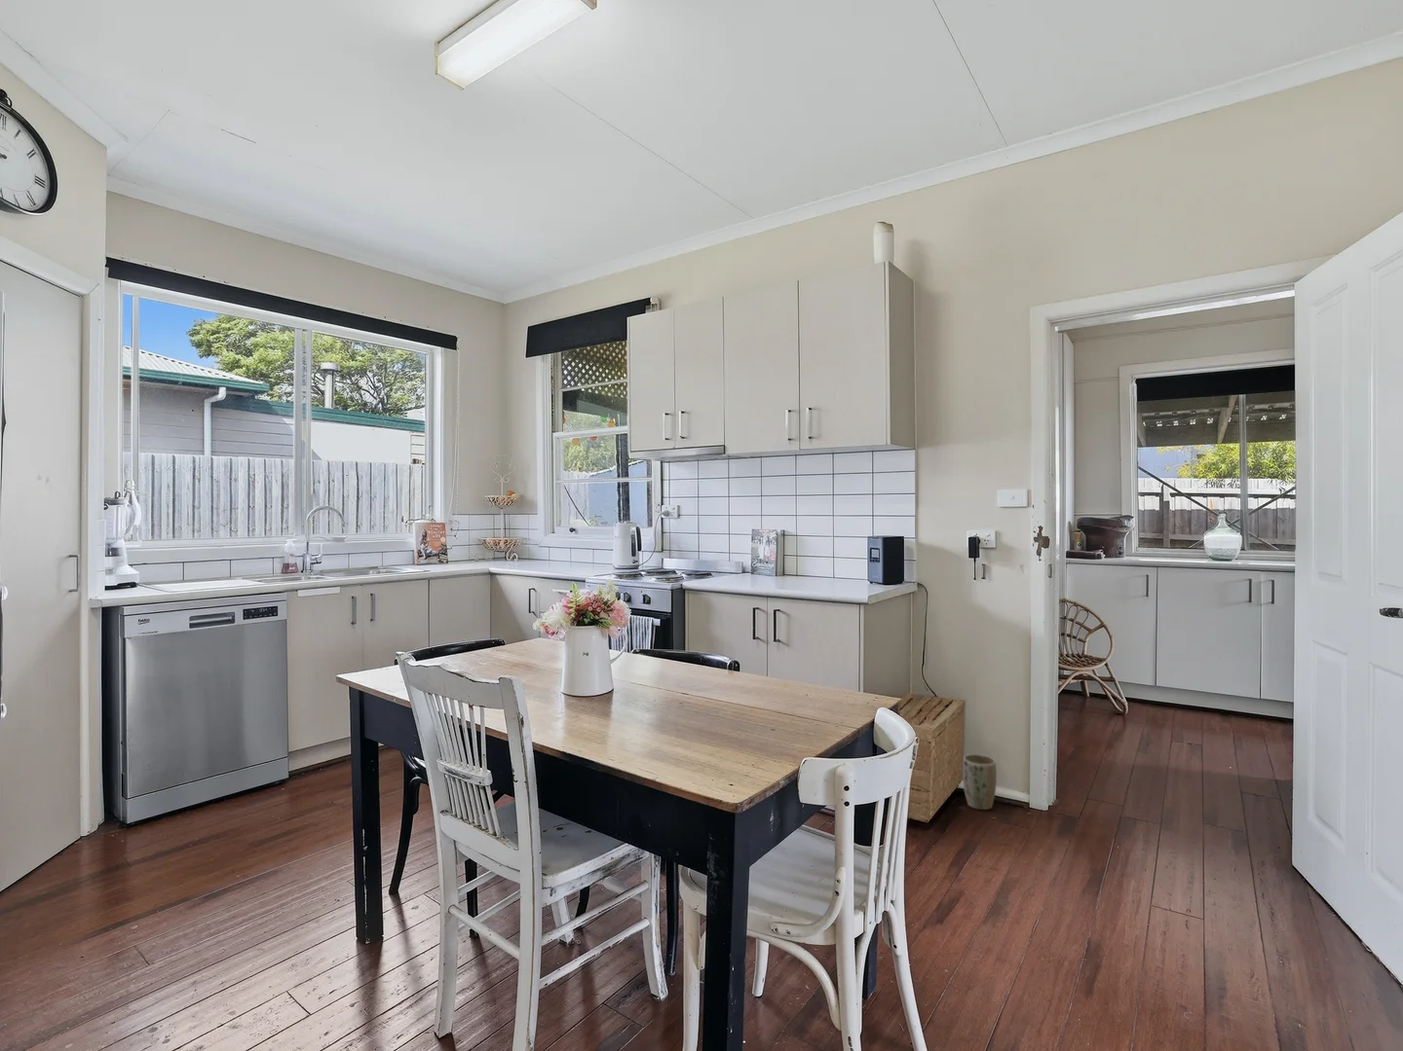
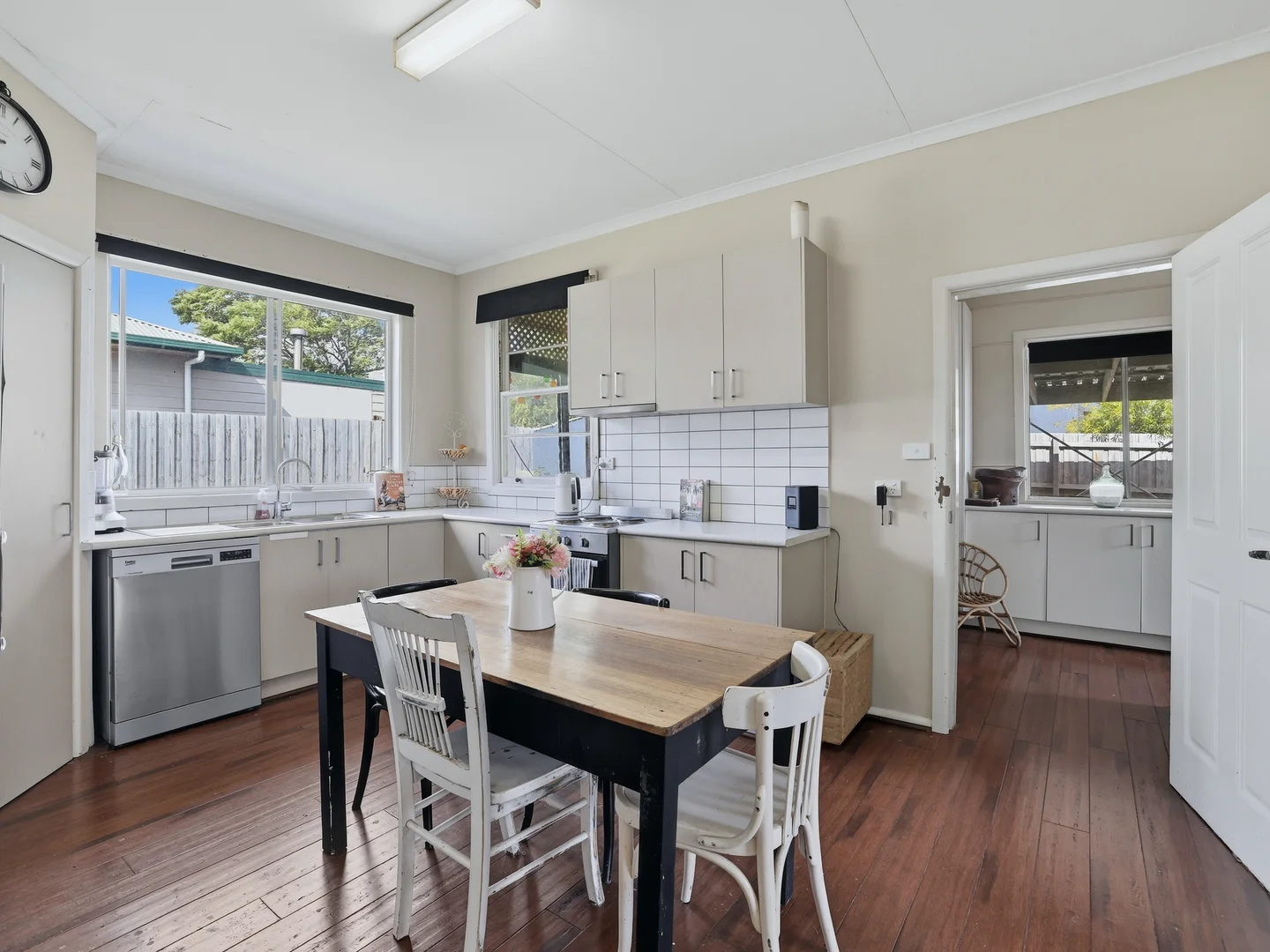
- plant pot (979, 782)
